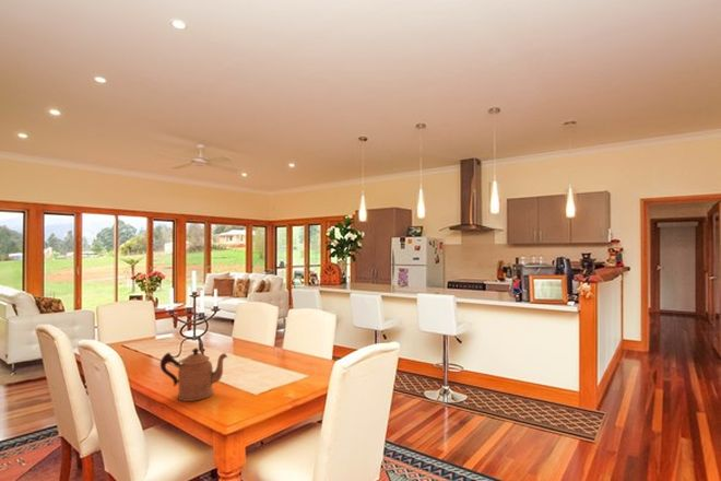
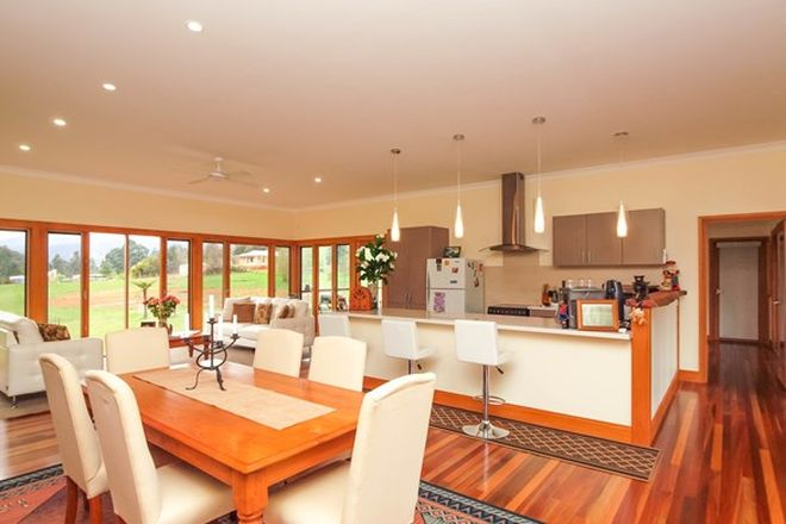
- coffeepot (194, 371)
